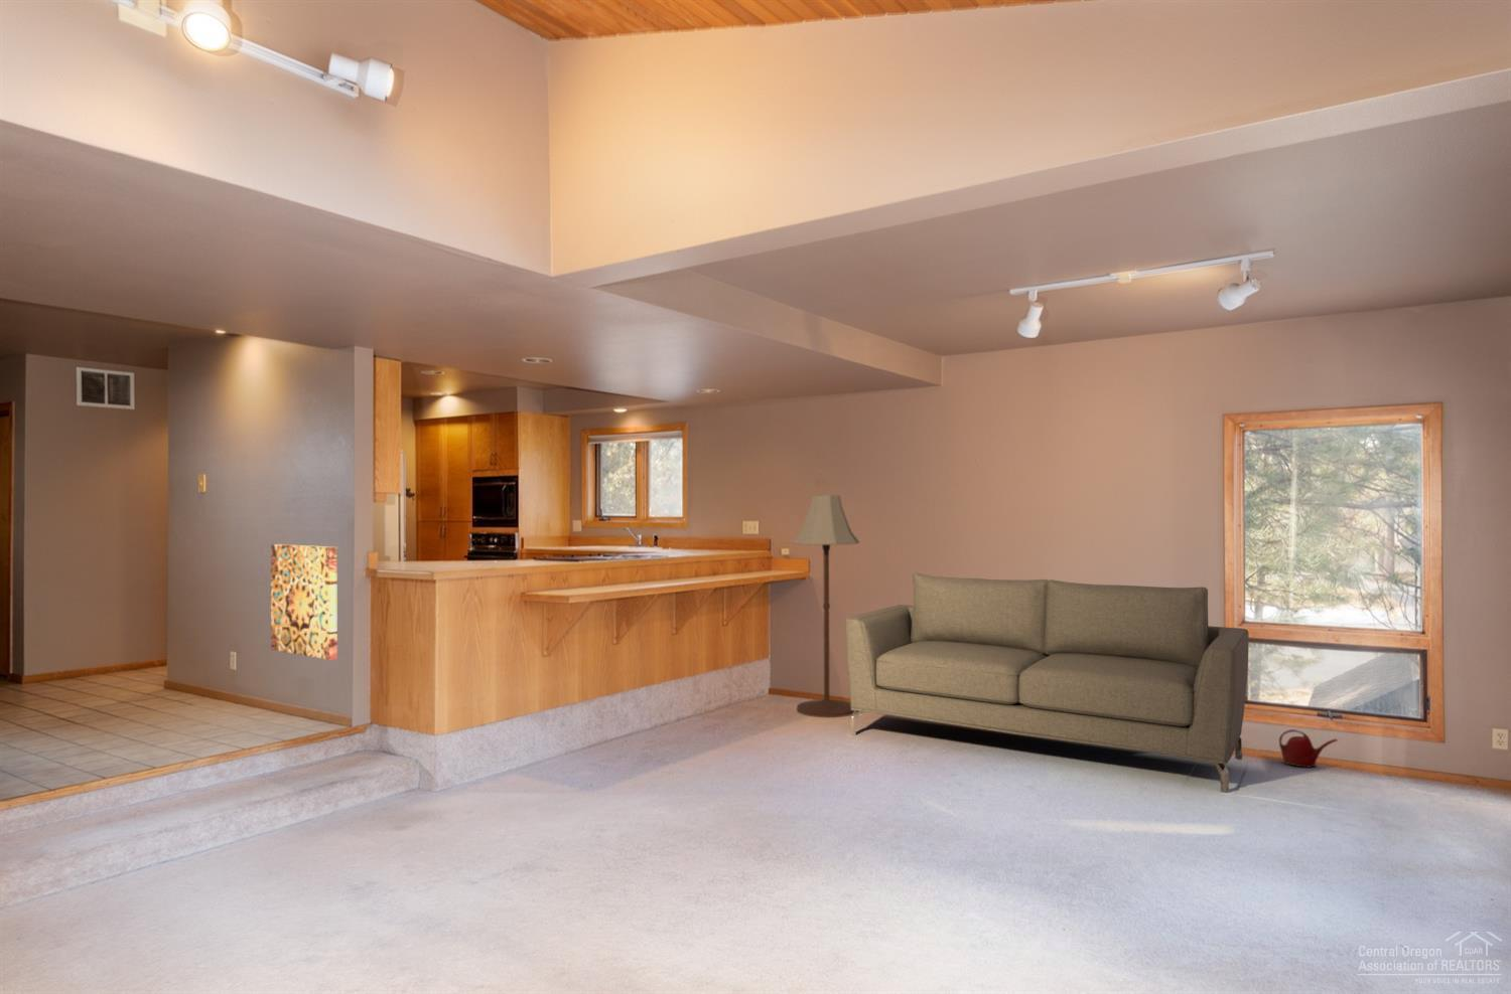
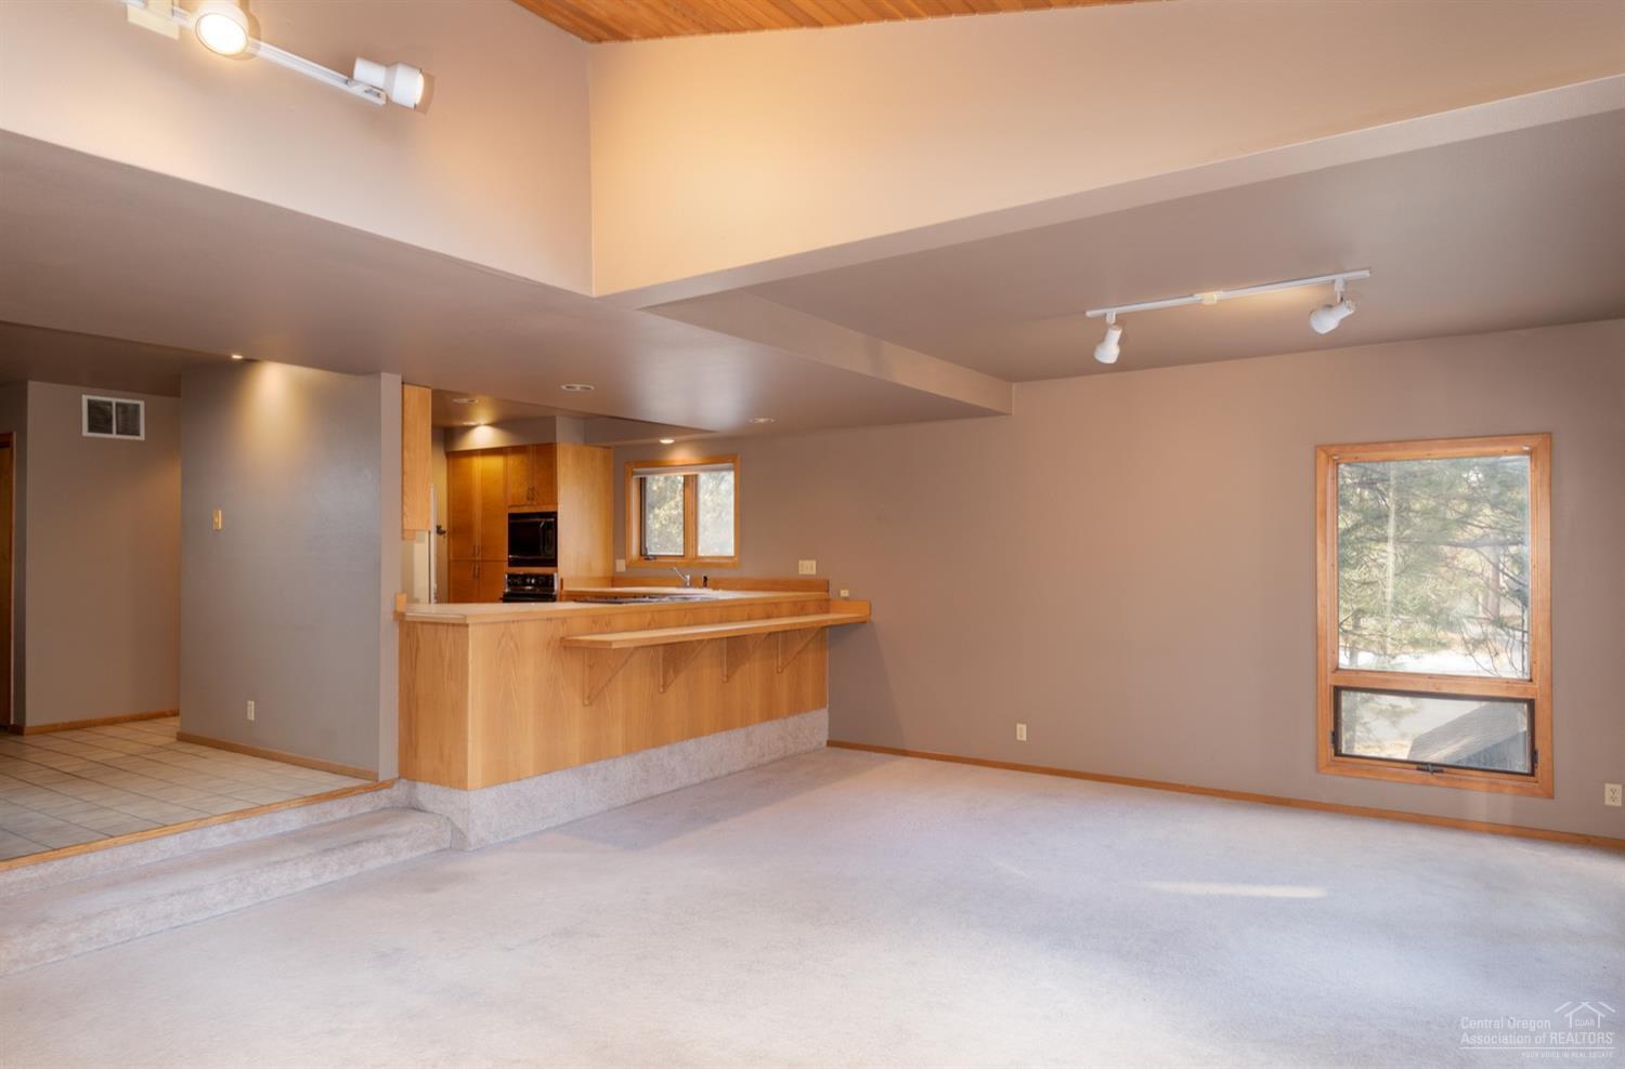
- wall art (303, 600)
- floor lamp (826, 602)
- sofa (1036, 663)
- watering can (1308, 748)
